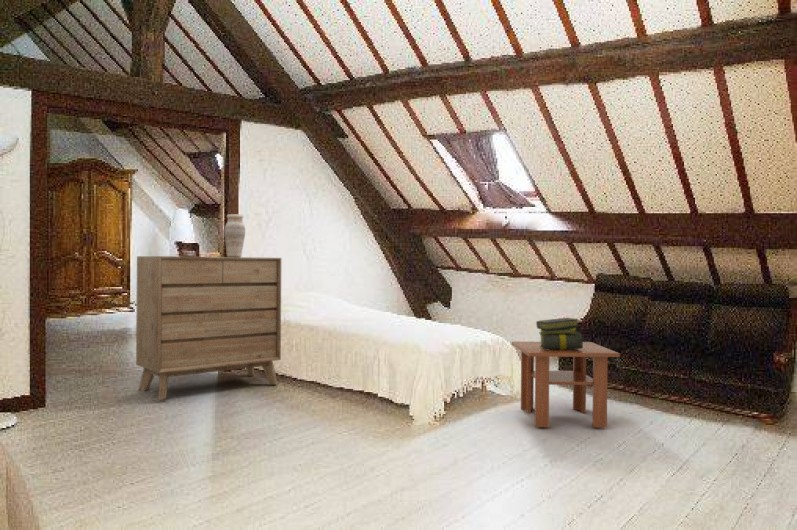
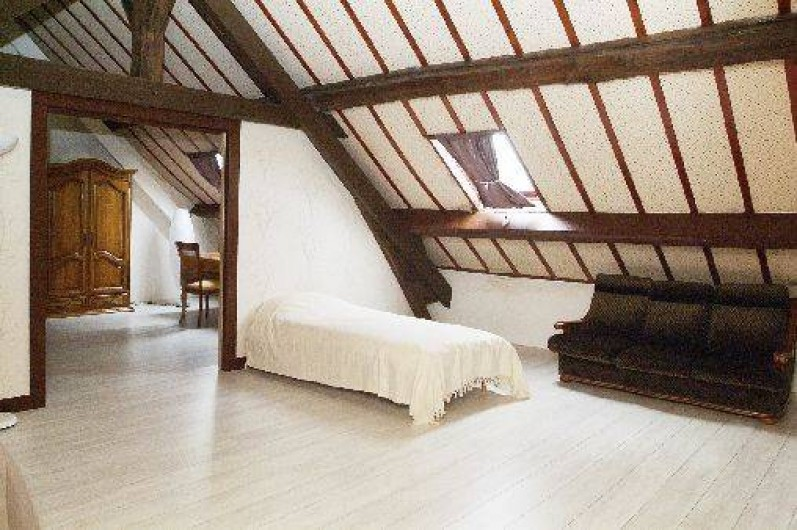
- vase (234, 235)
- coffee table (561, 382)
- dresser (210, 322)
- stack of books (558, 333)
